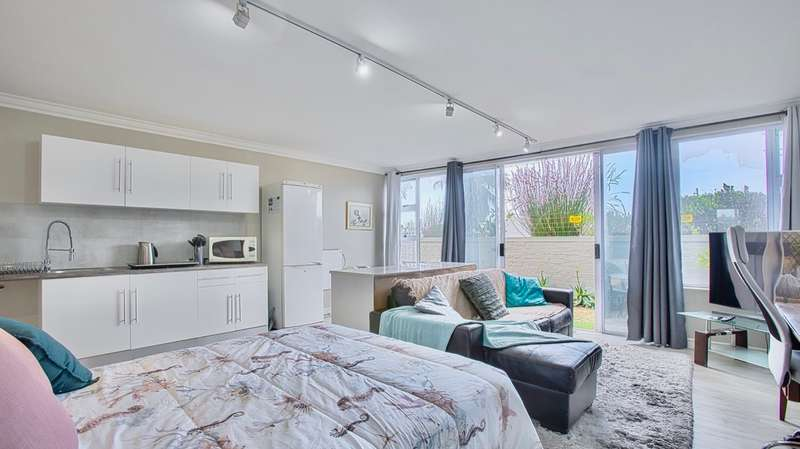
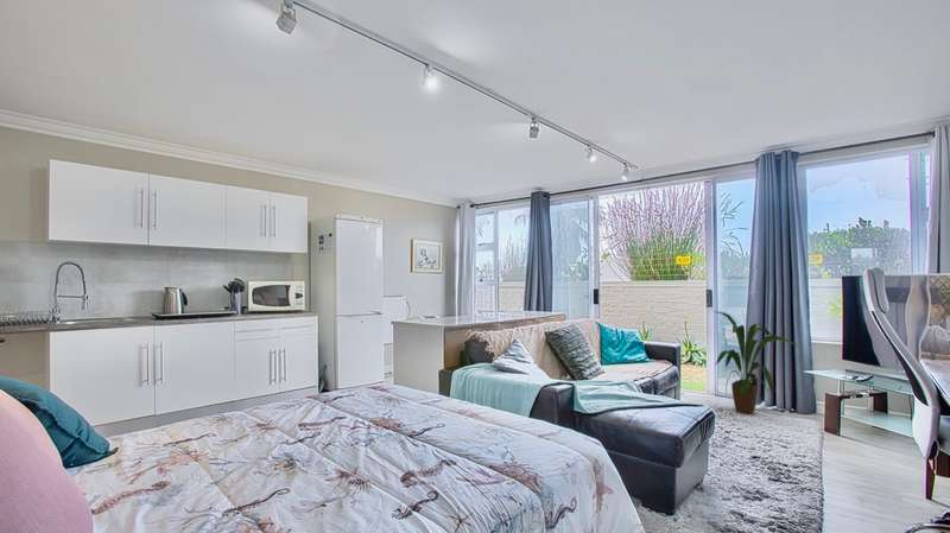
+ house plant (754, 362)
